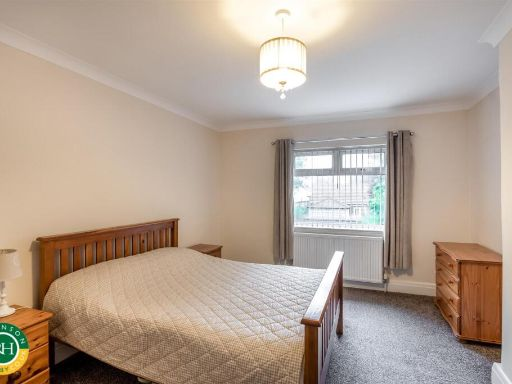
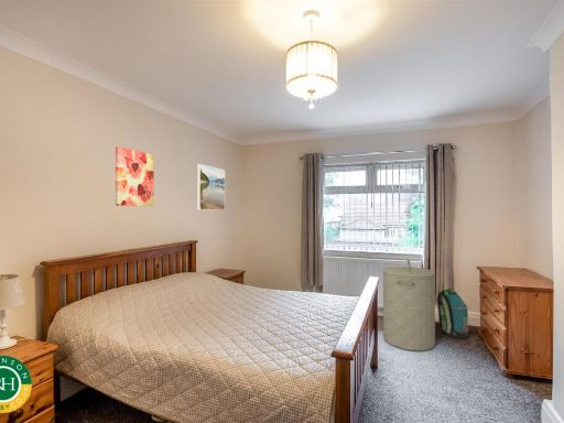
+ backpack (452, 311)
+ laundry hamper (408, 300)
+ wall art (135, 178)
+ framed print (212, 188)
